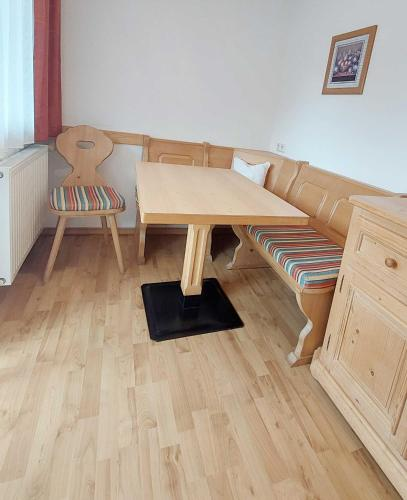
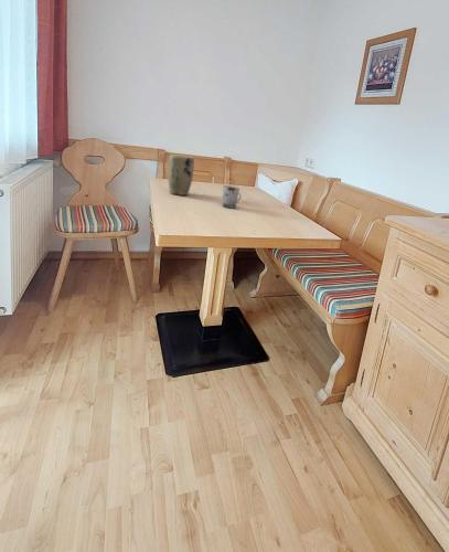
+ plant pot (180, 174)
+ cup (232, 197)
